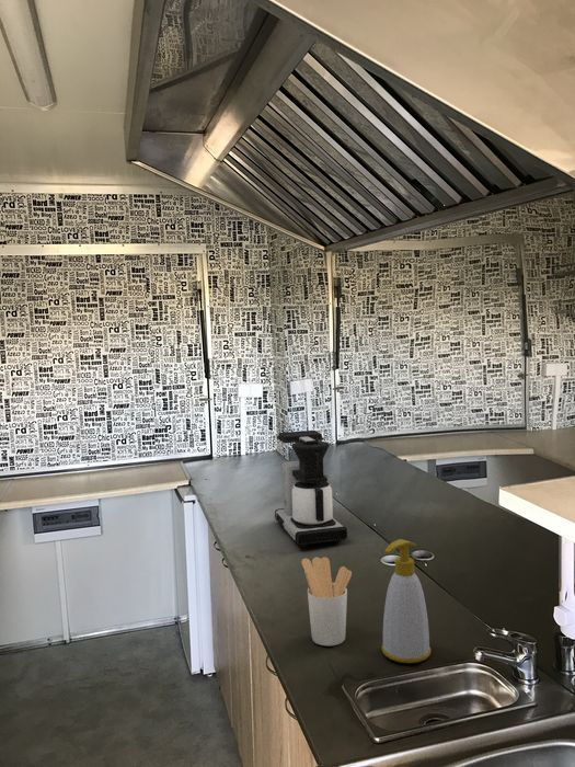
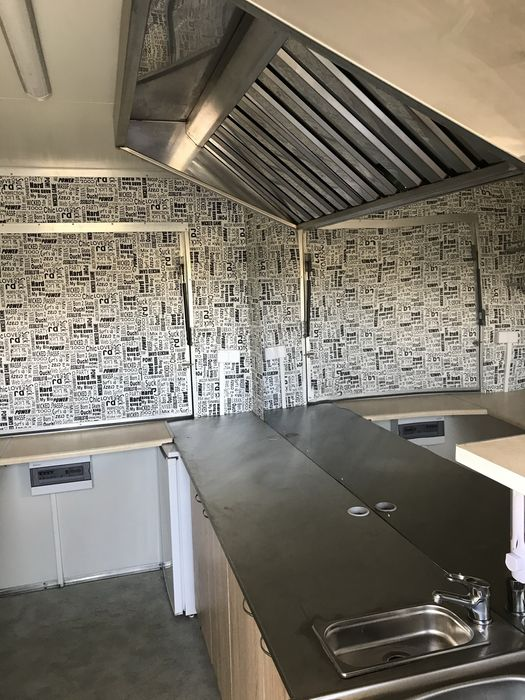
- soap bottle (404, 596)
- utensil holder (323, 598)
- coffee maker (308, 484)
